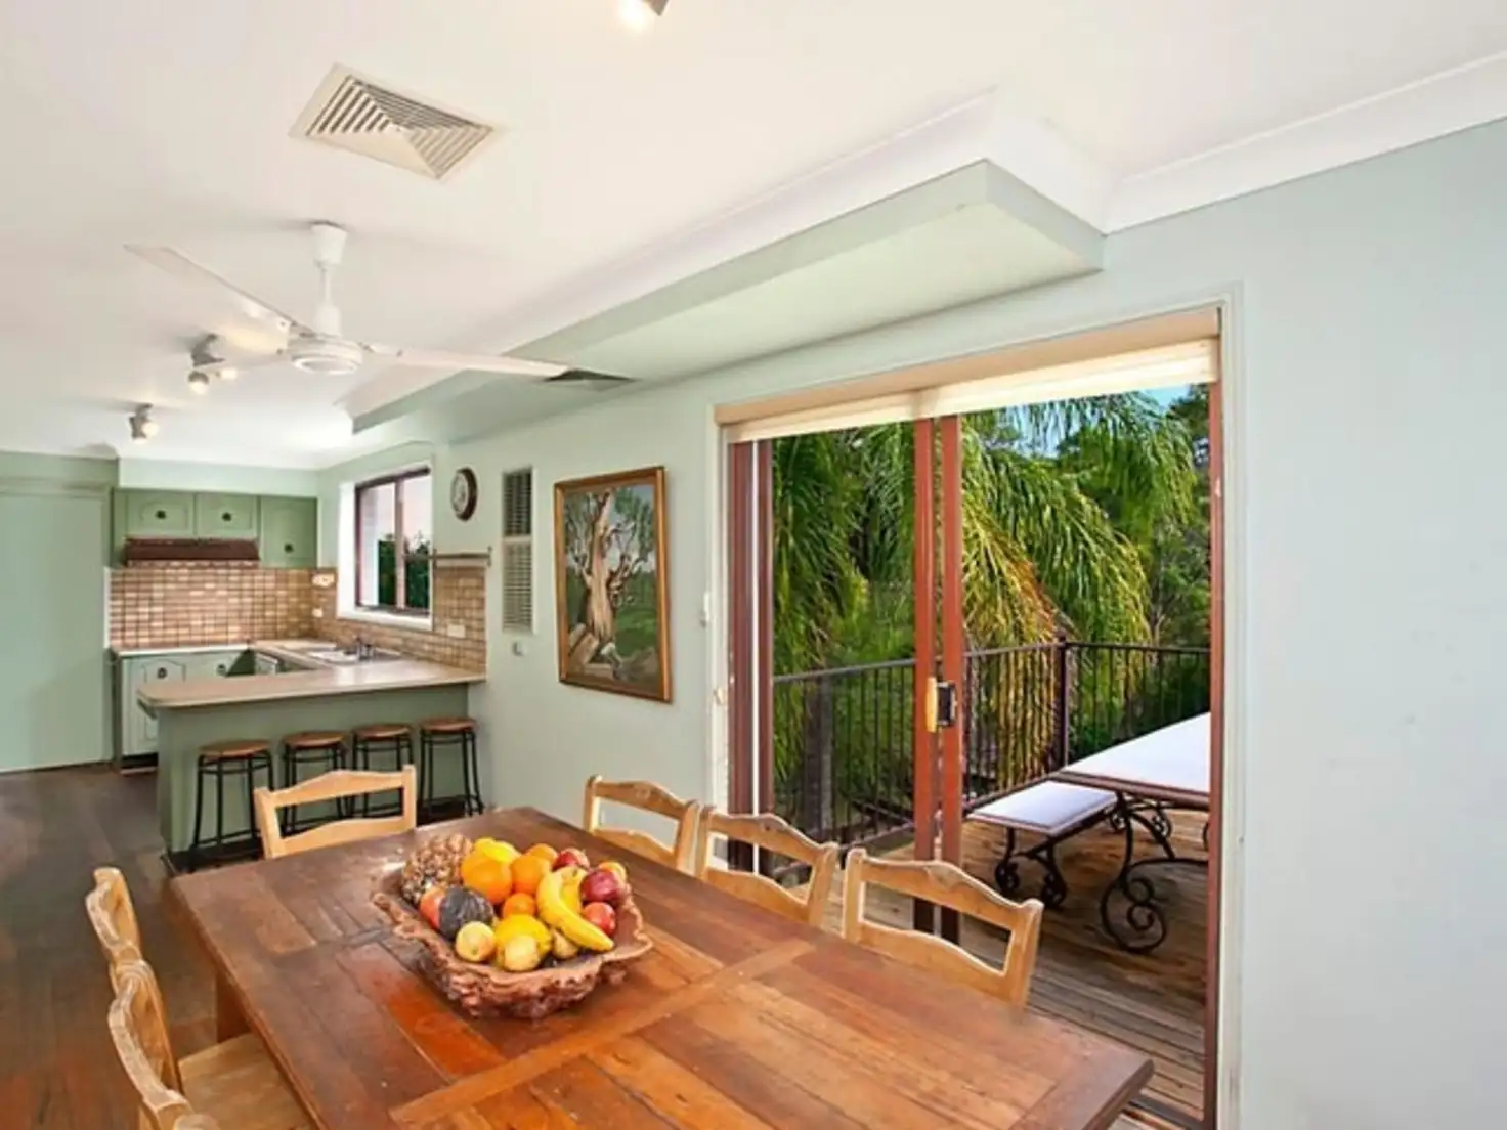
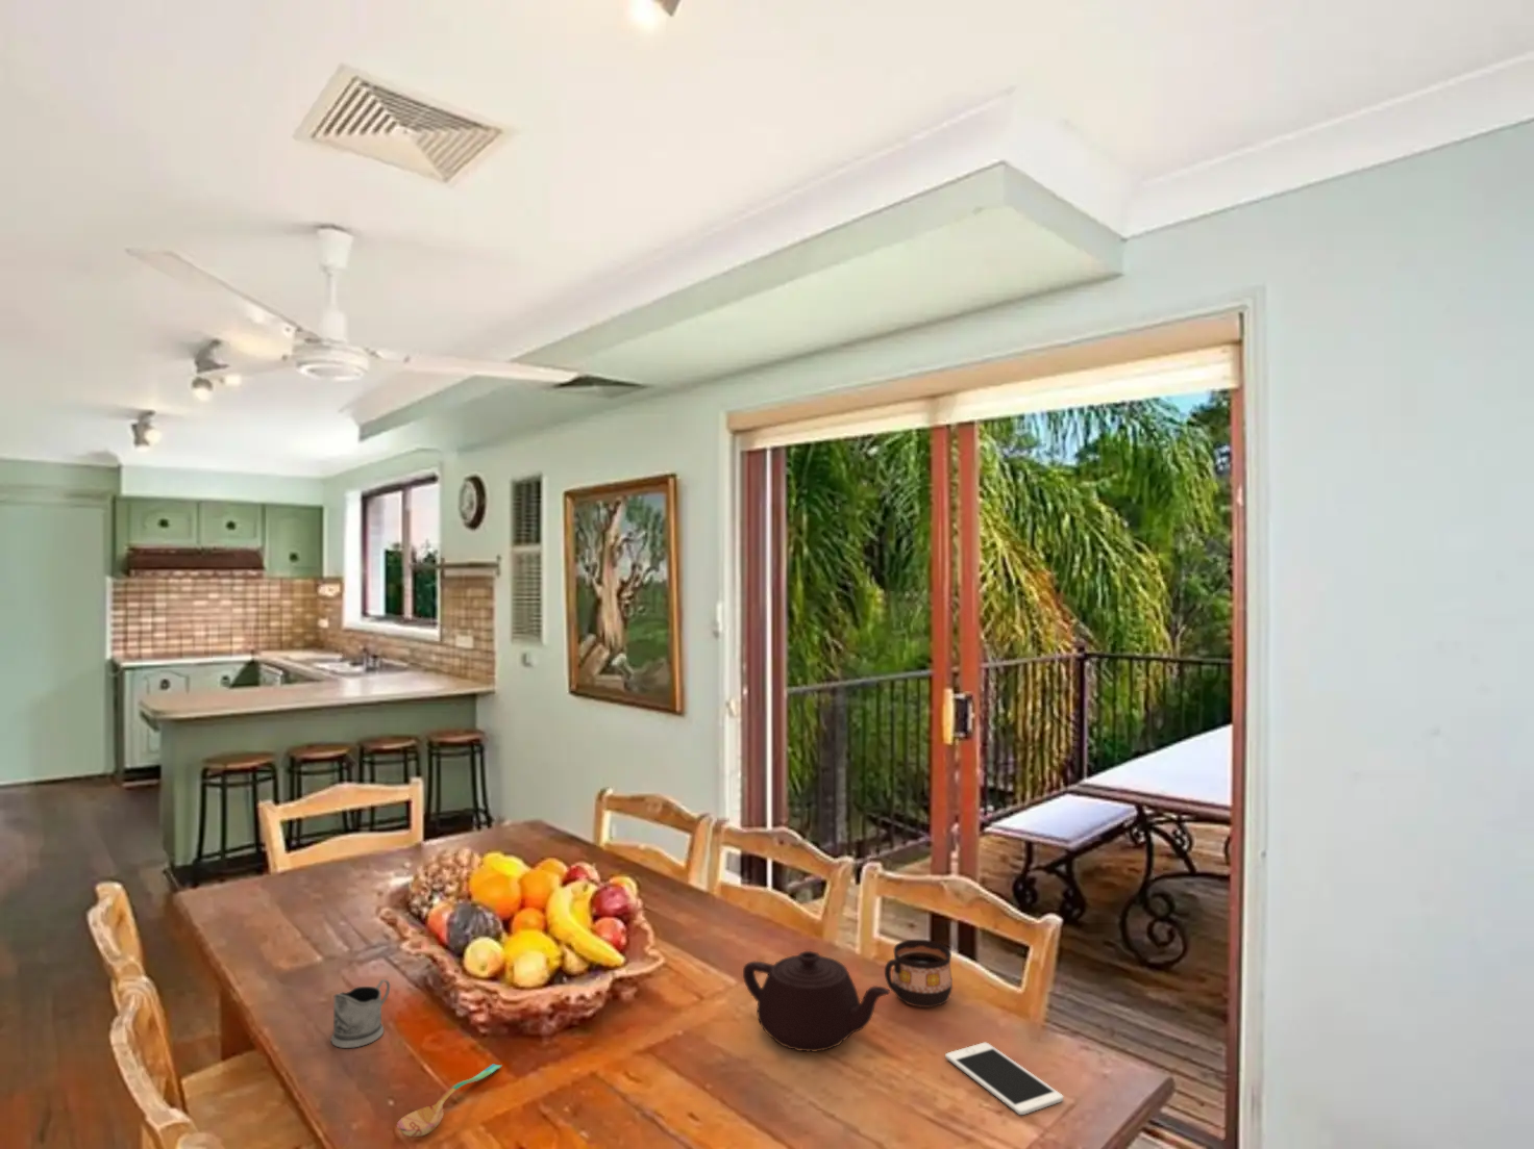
+ teapot (813, 995)
+ cup (918, 973)
+ tea glass holder (364, 1007)
+ soupspoon (452, 1092)
+ cell phone (1001, 1077)
